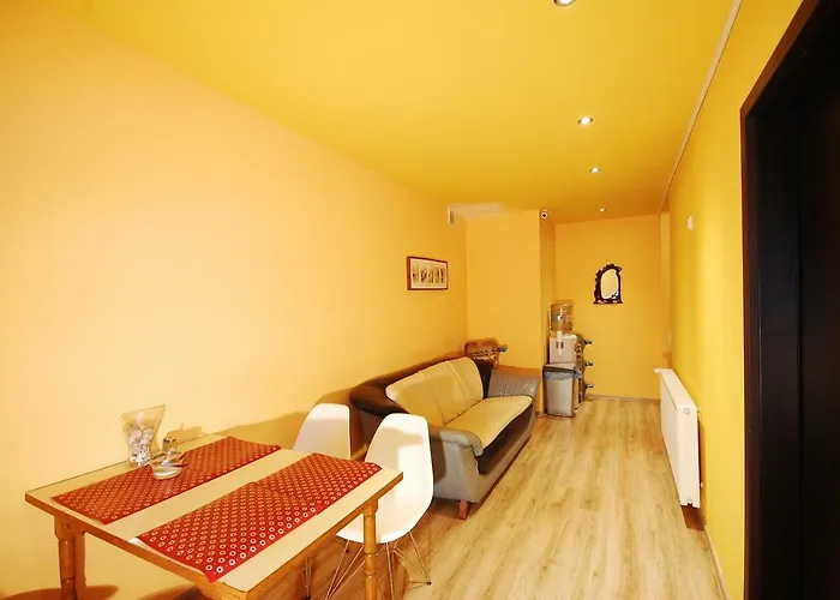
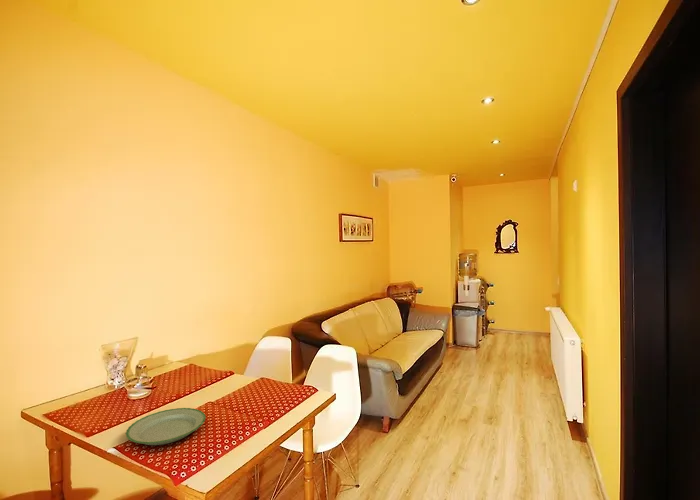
+ plate (167, 427)
